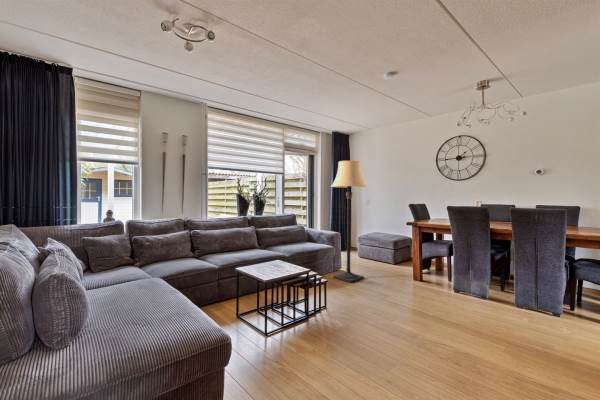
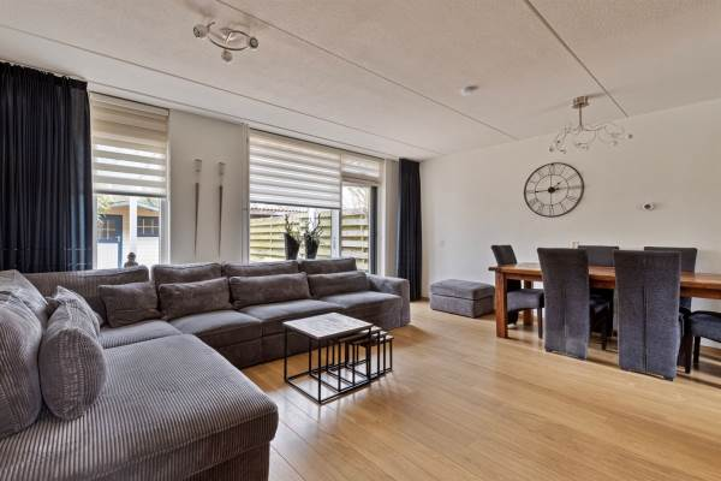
- lamp (348, 220)
